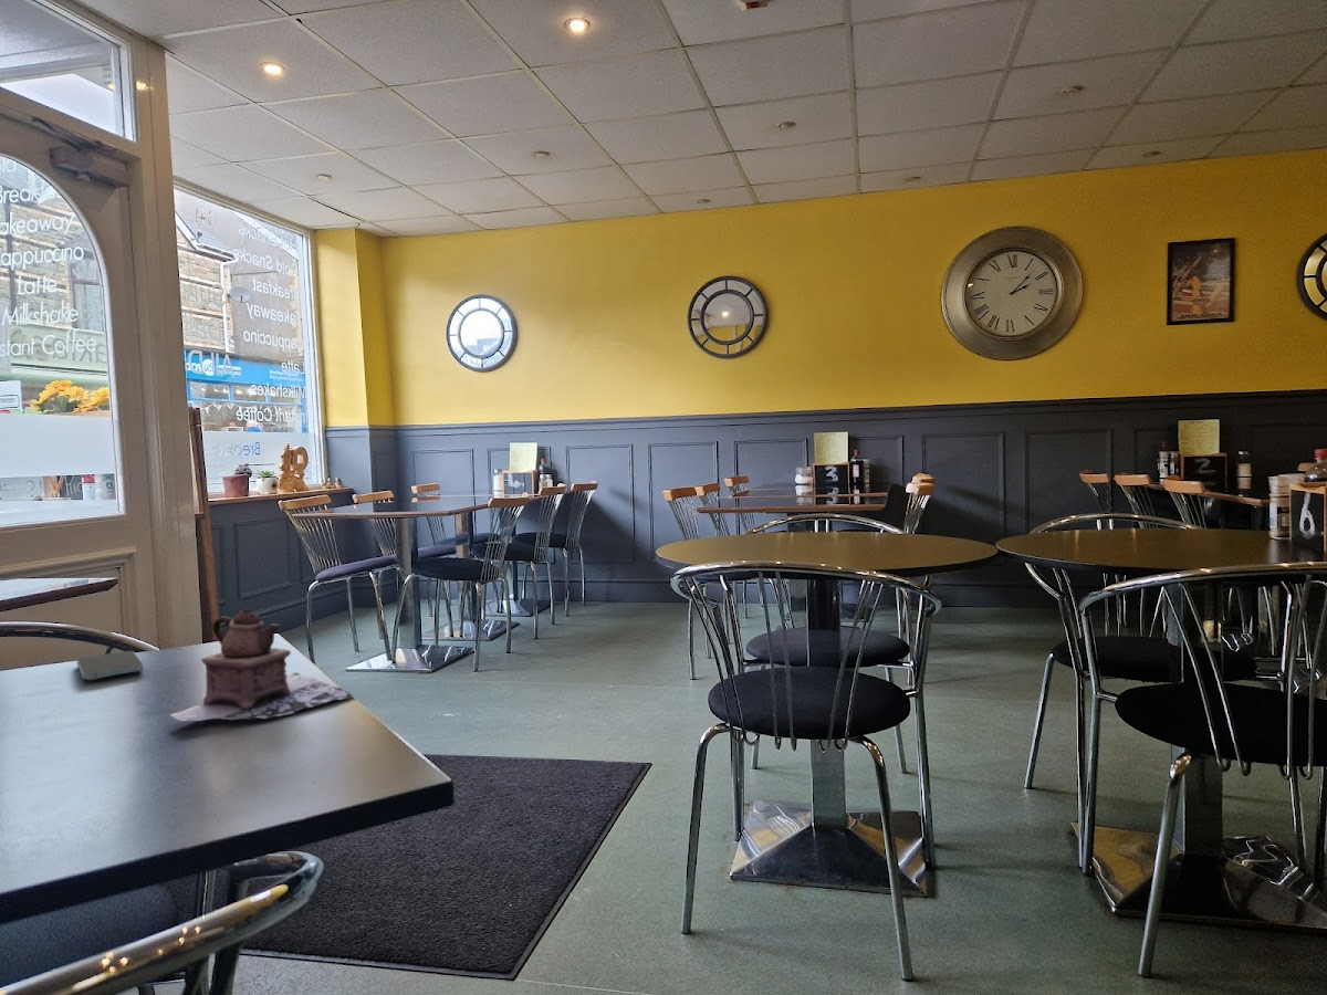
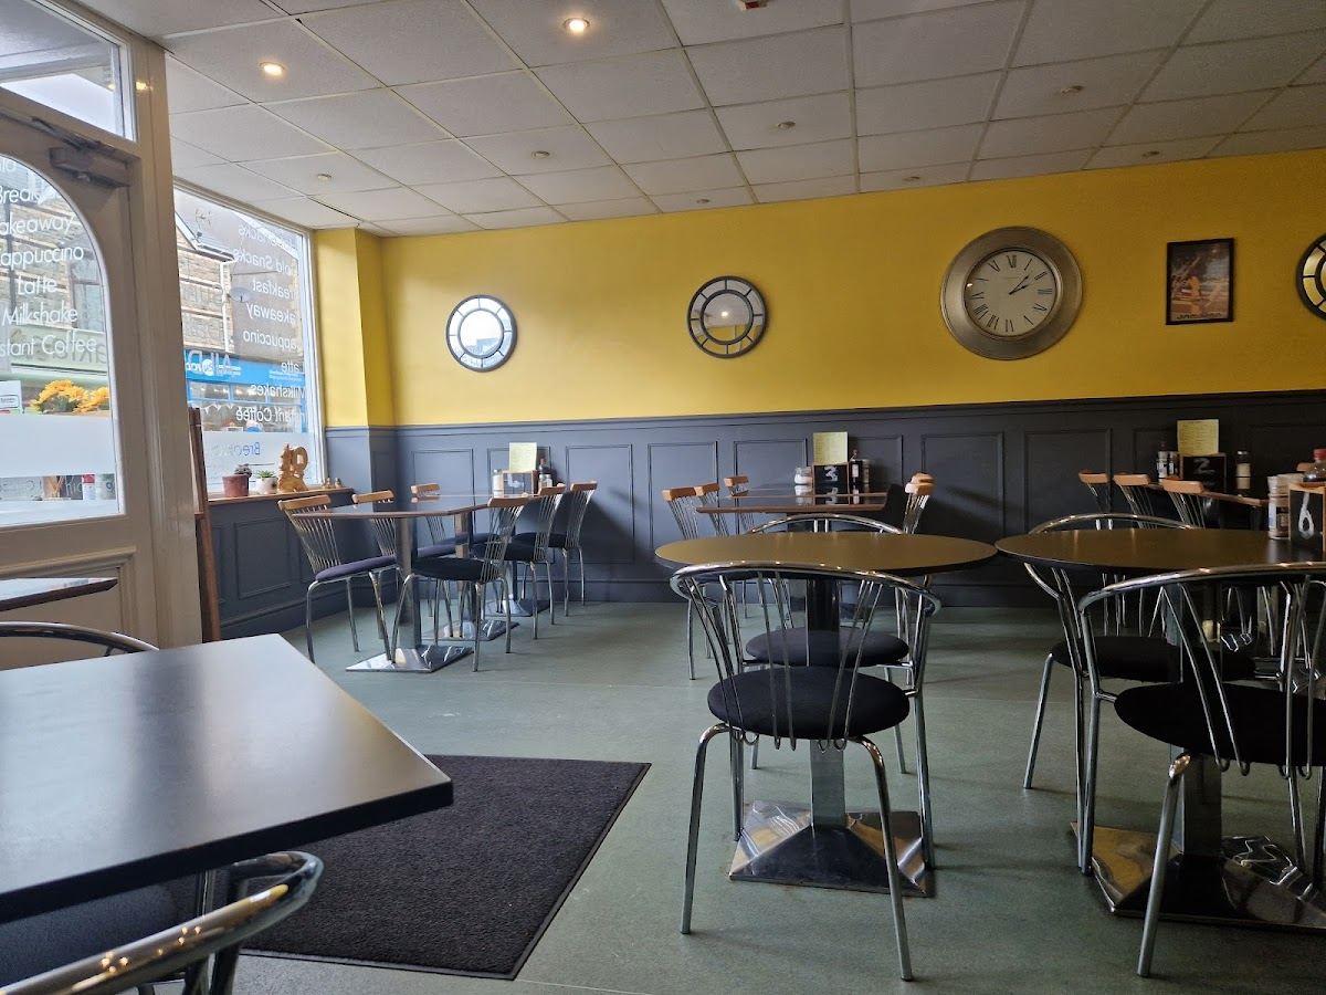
- teapot (251, 657)
- smartphone (109, 663)
